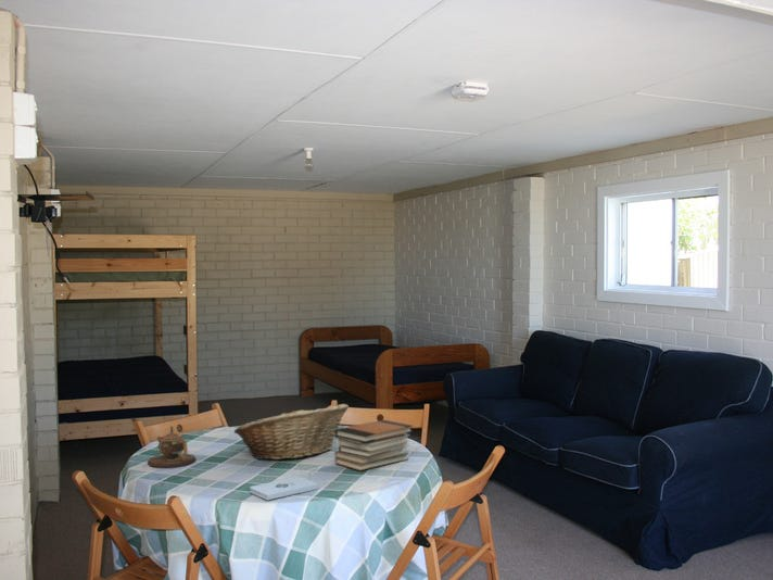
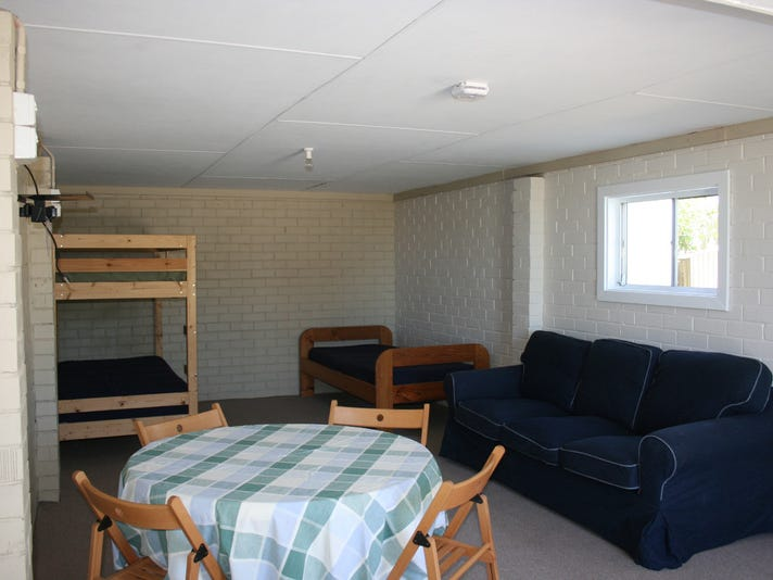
- teapot (172, 443)
- notepad (283, 488)
- book stack (373, 444)
- fruit basket (293, 427)
